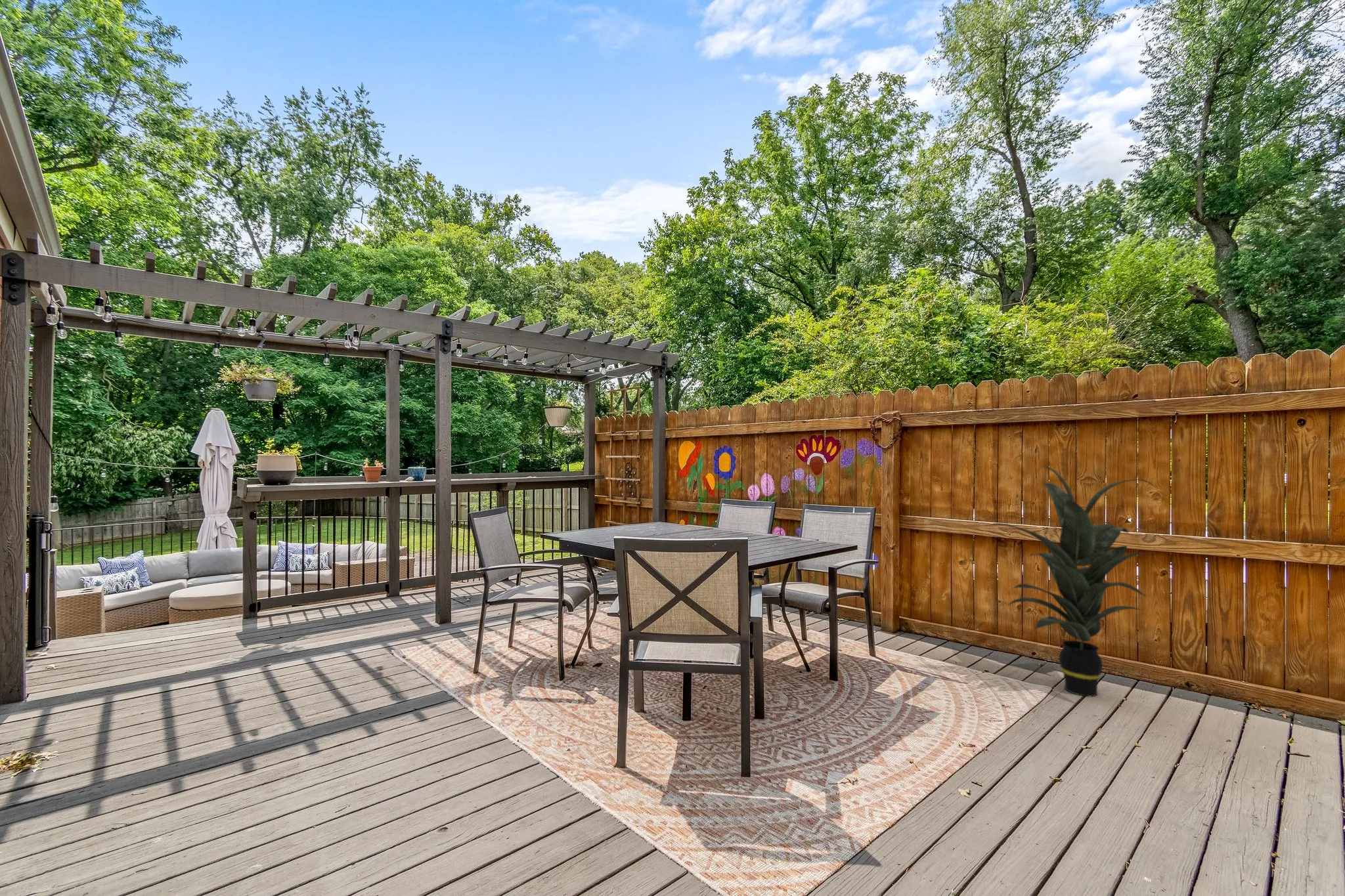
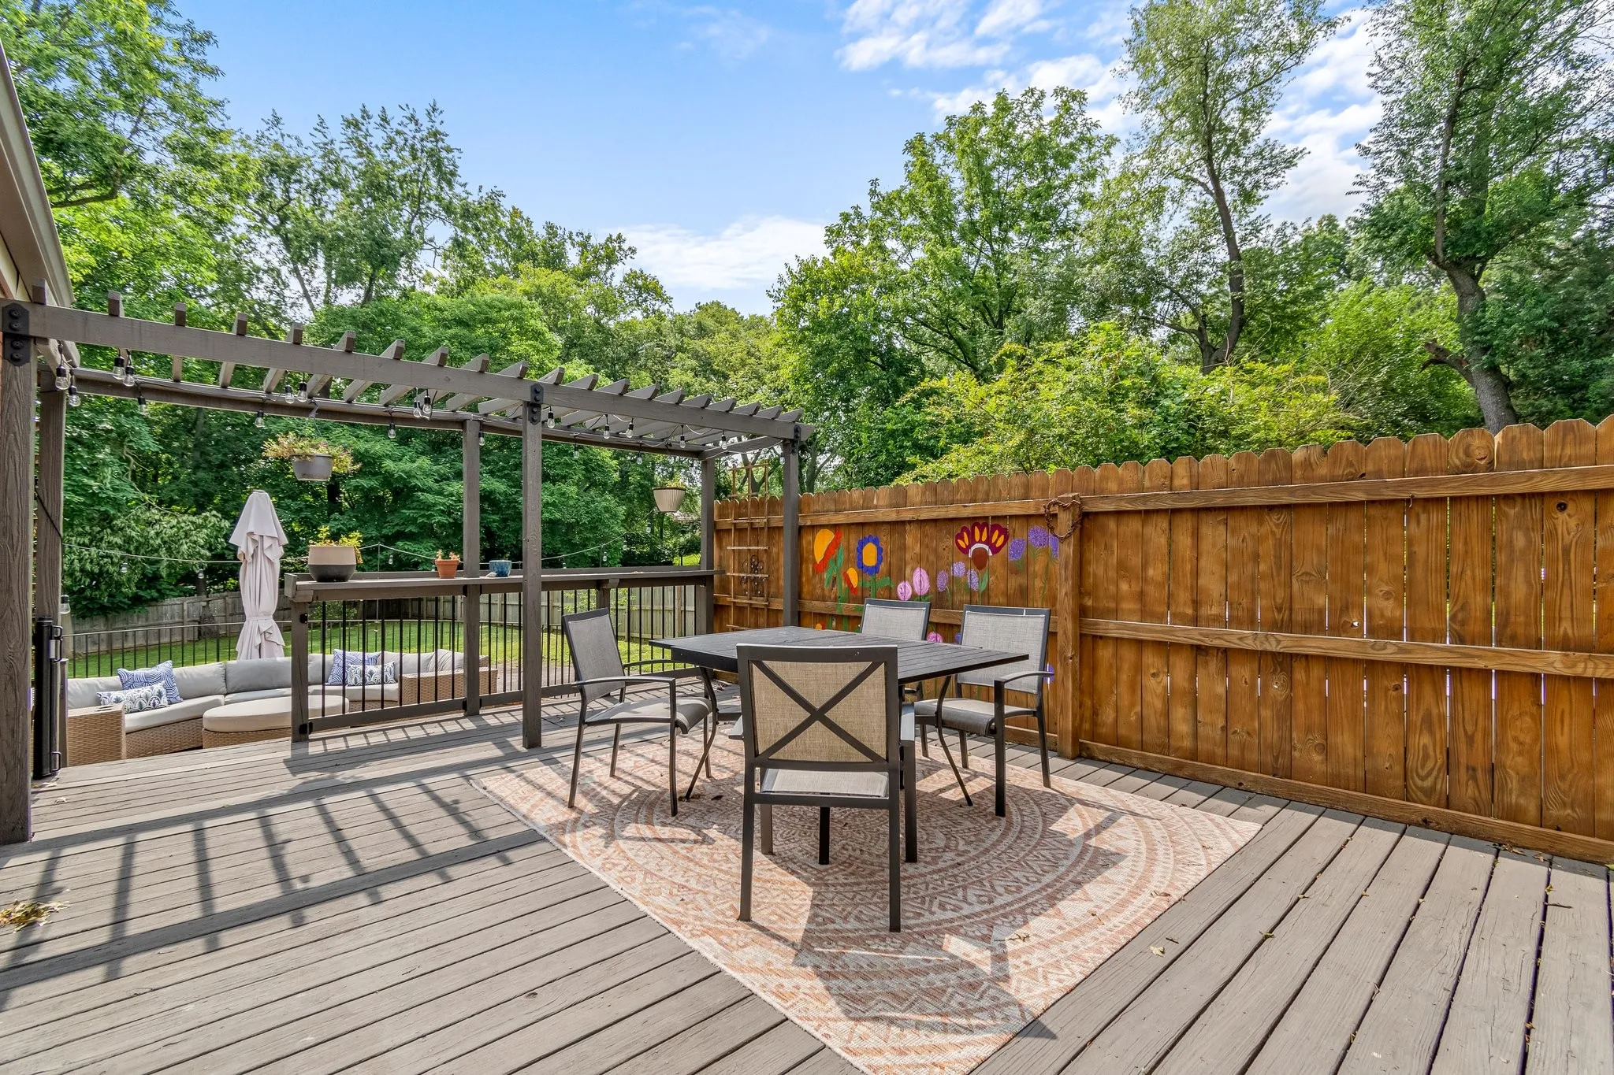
- indoor plant (1071, 576)
